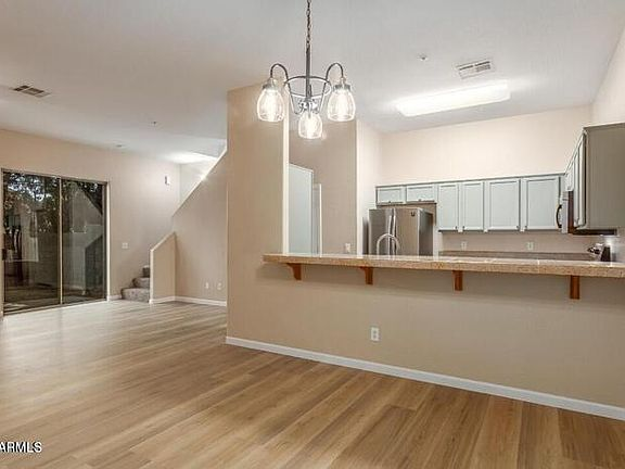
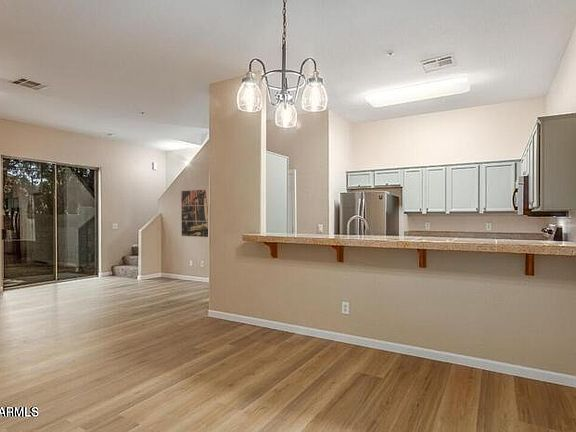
+ wall art (198, 213)
